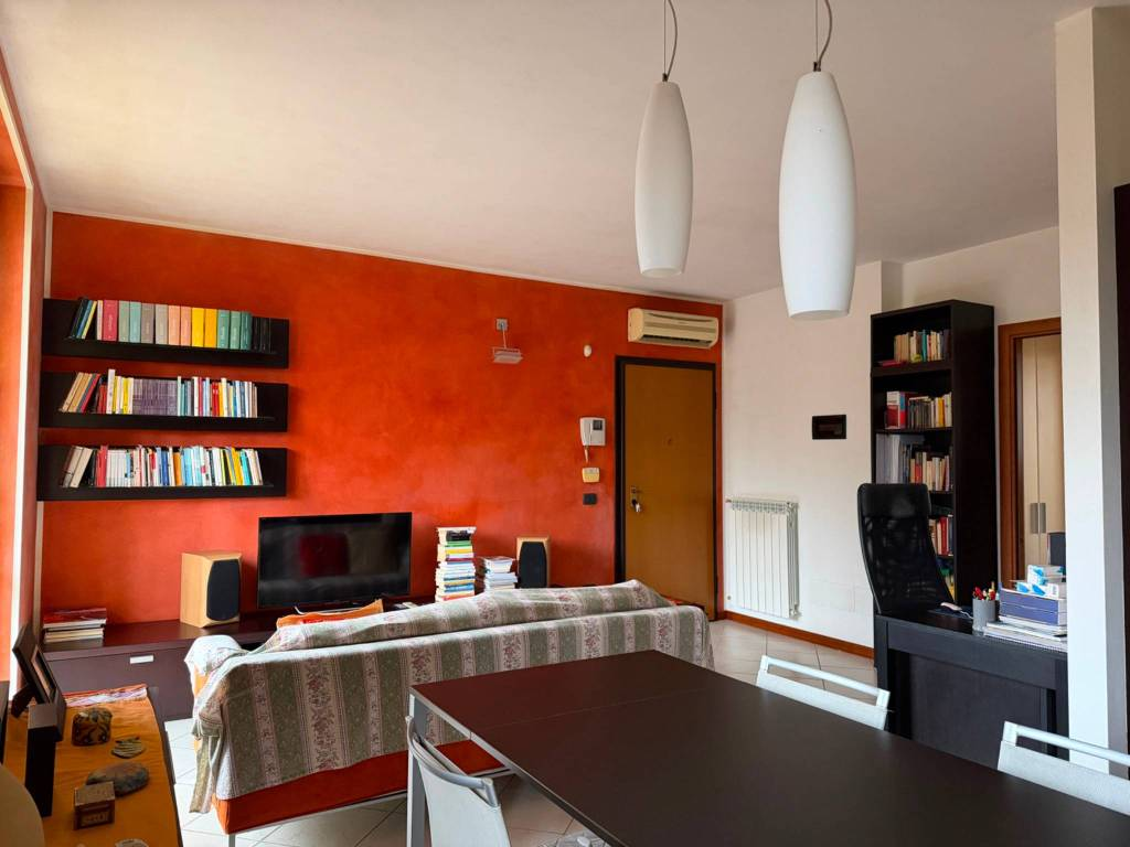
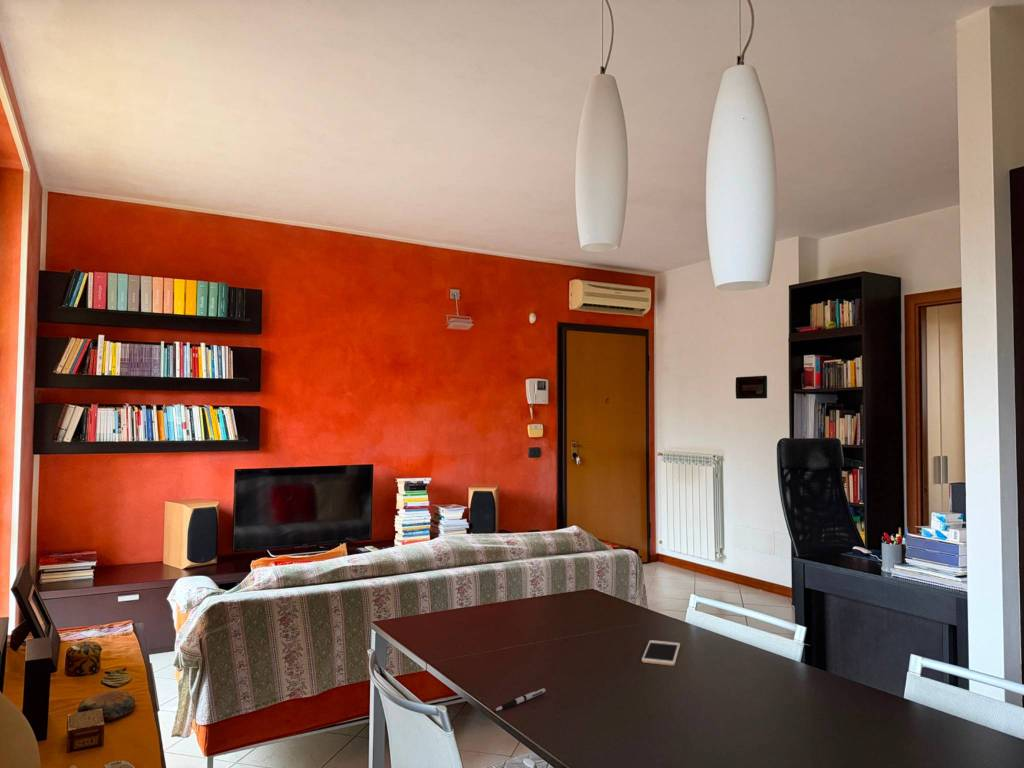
+ cell phone (661, 652)
+ pen (520, 699)
